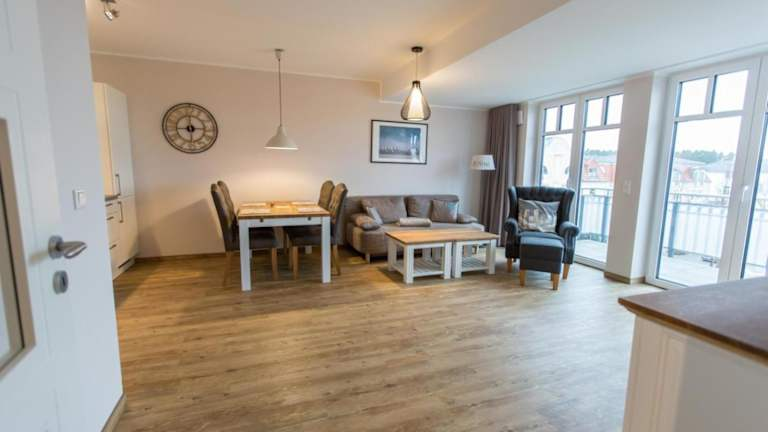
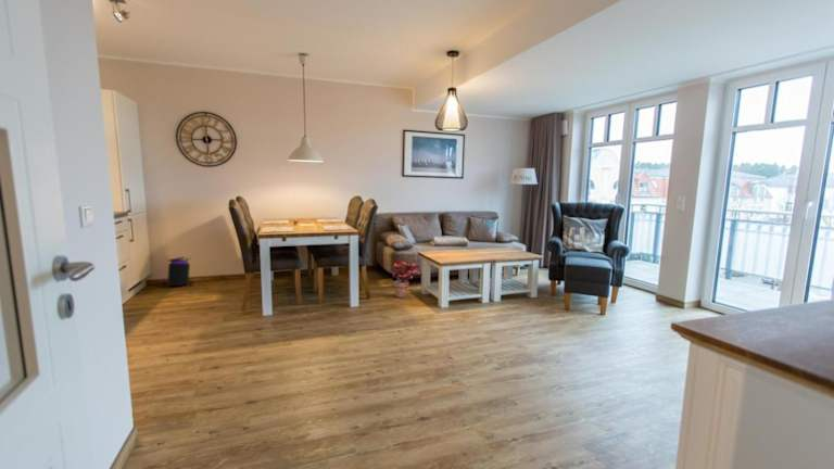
+ trash can (177, 270)
+ potted plant (403, 278)
